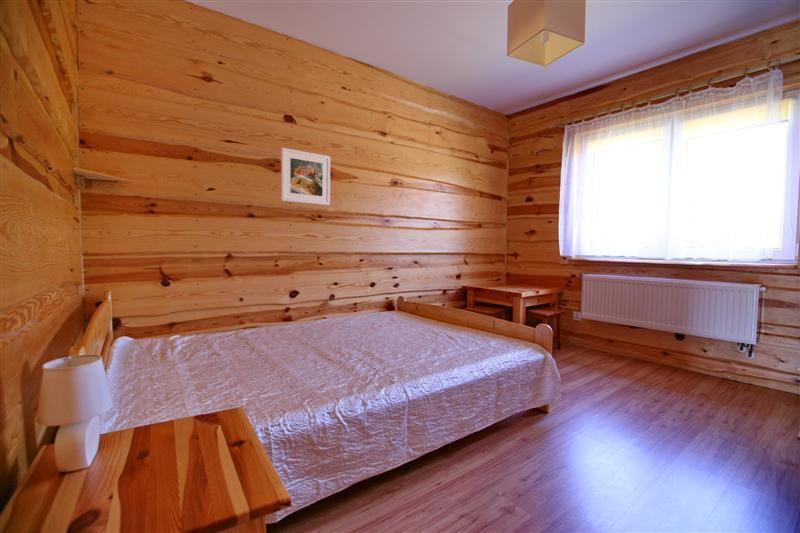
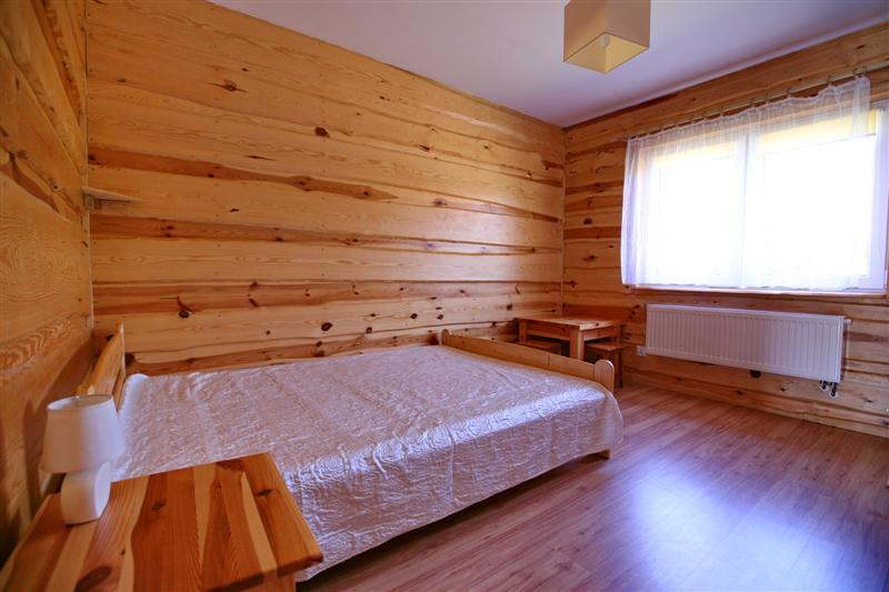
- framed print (306, 177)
